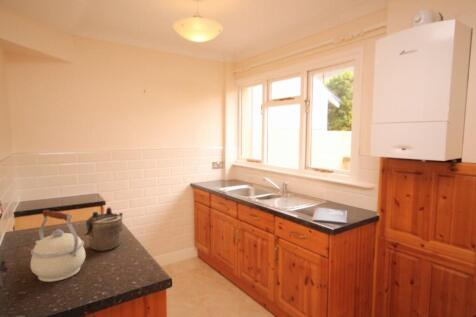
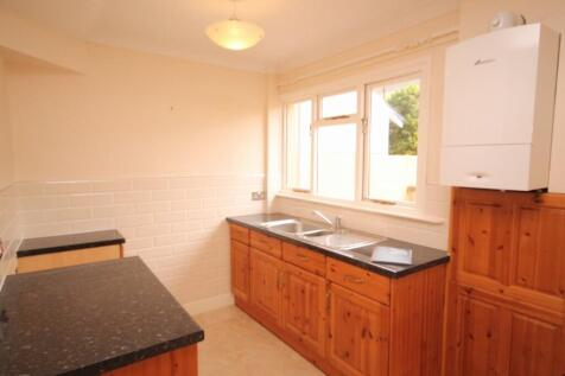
- kettle (55, 241)
- teapot (105, 227)
